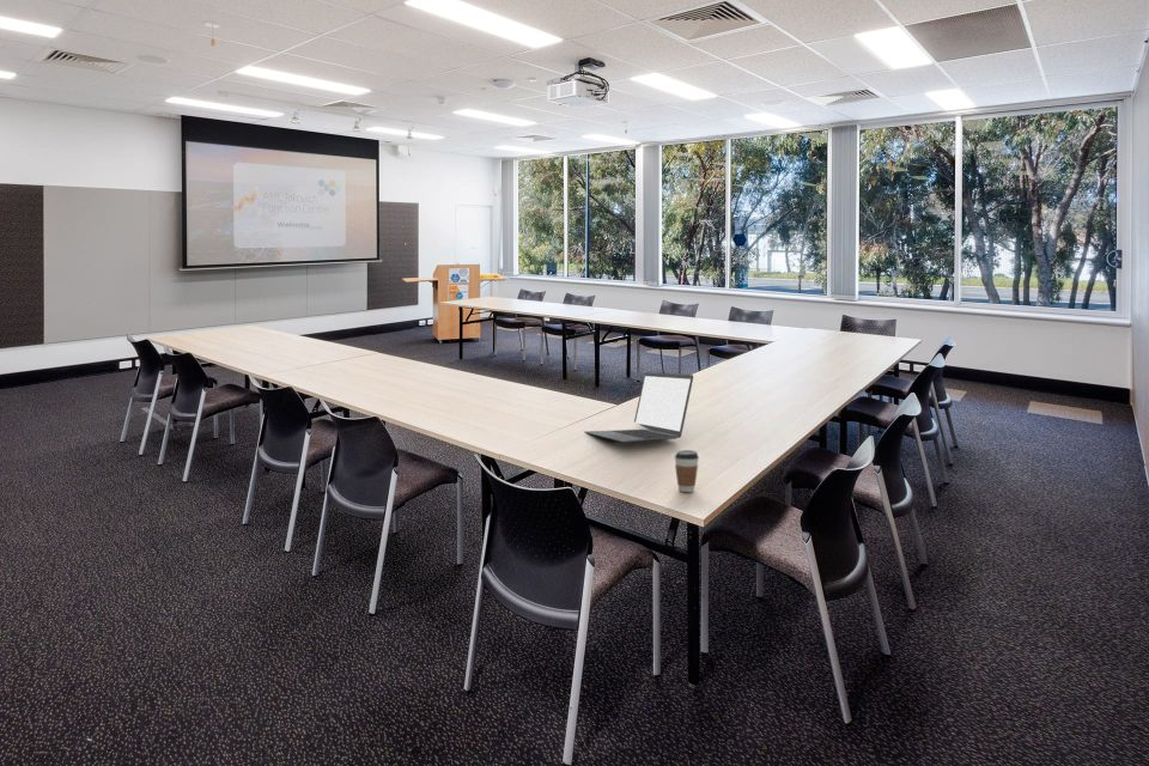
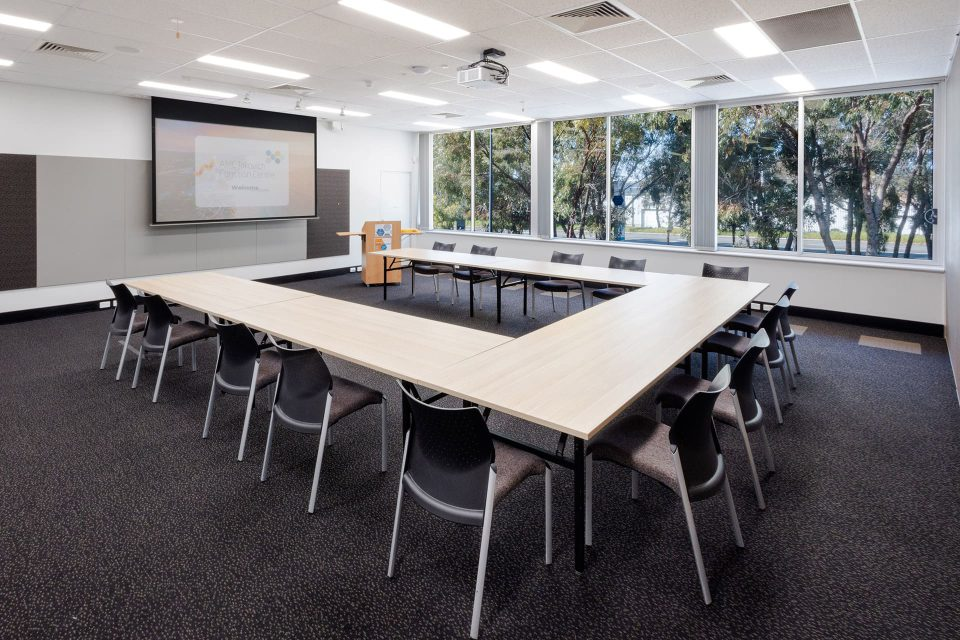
- laptop (638, 405)
- coffee cup (686, 470)
